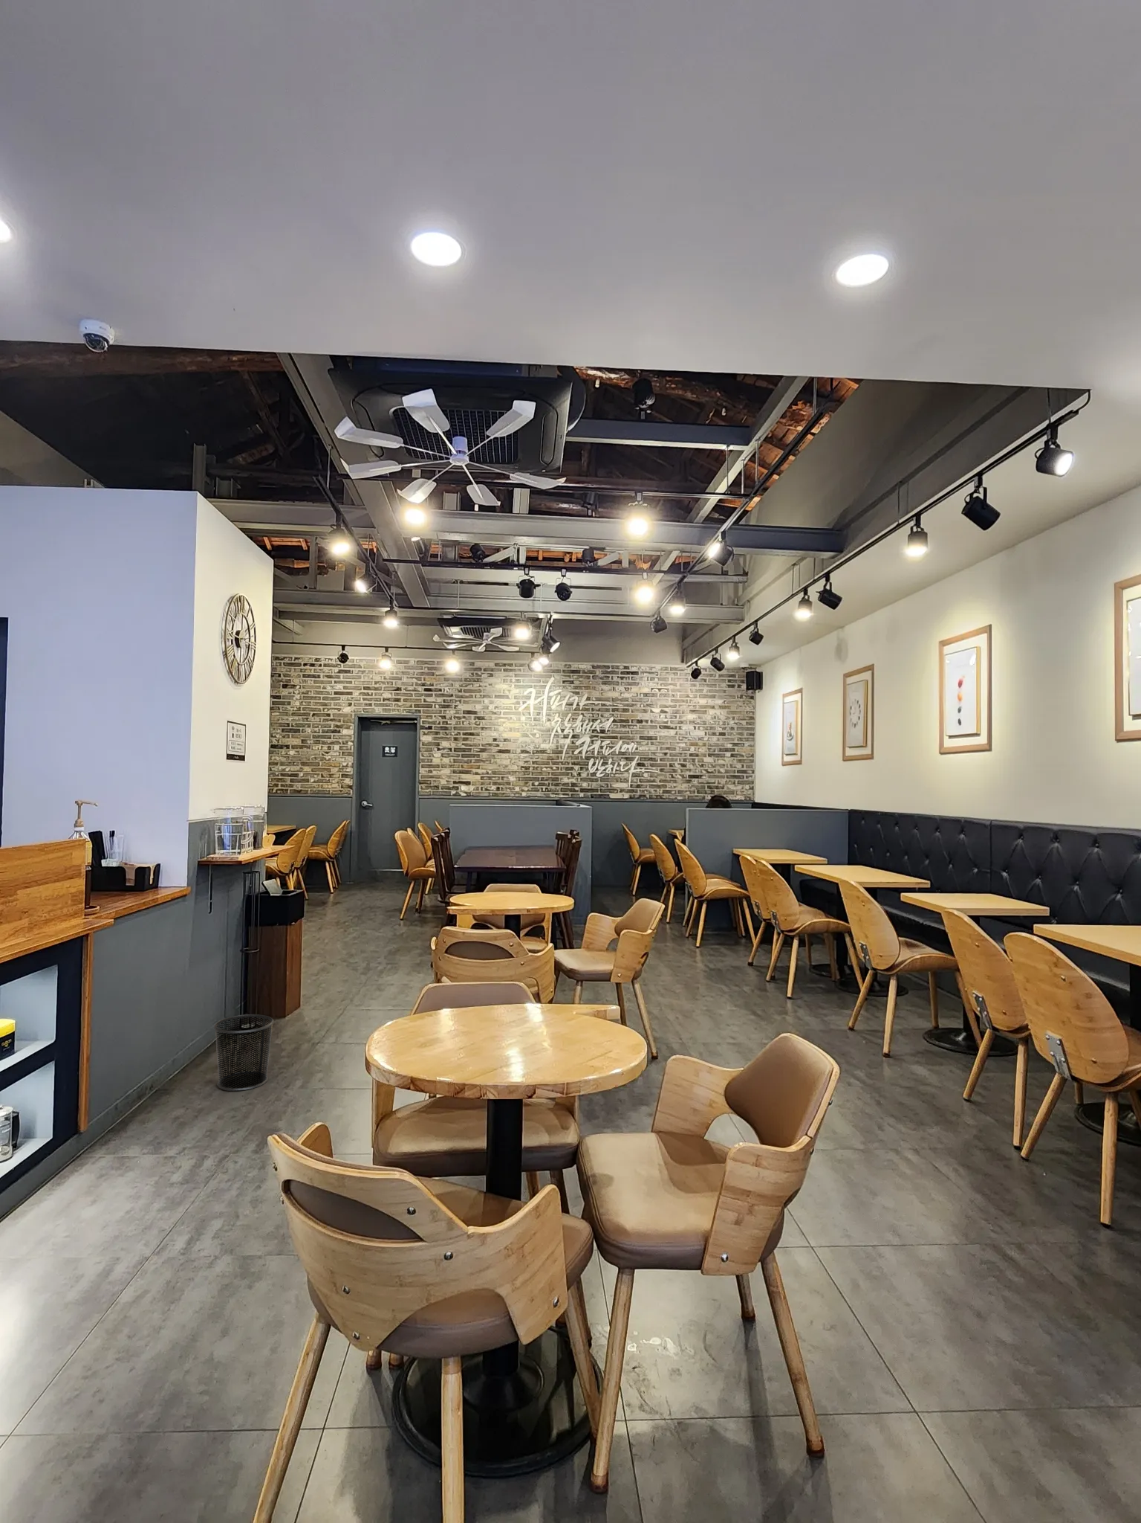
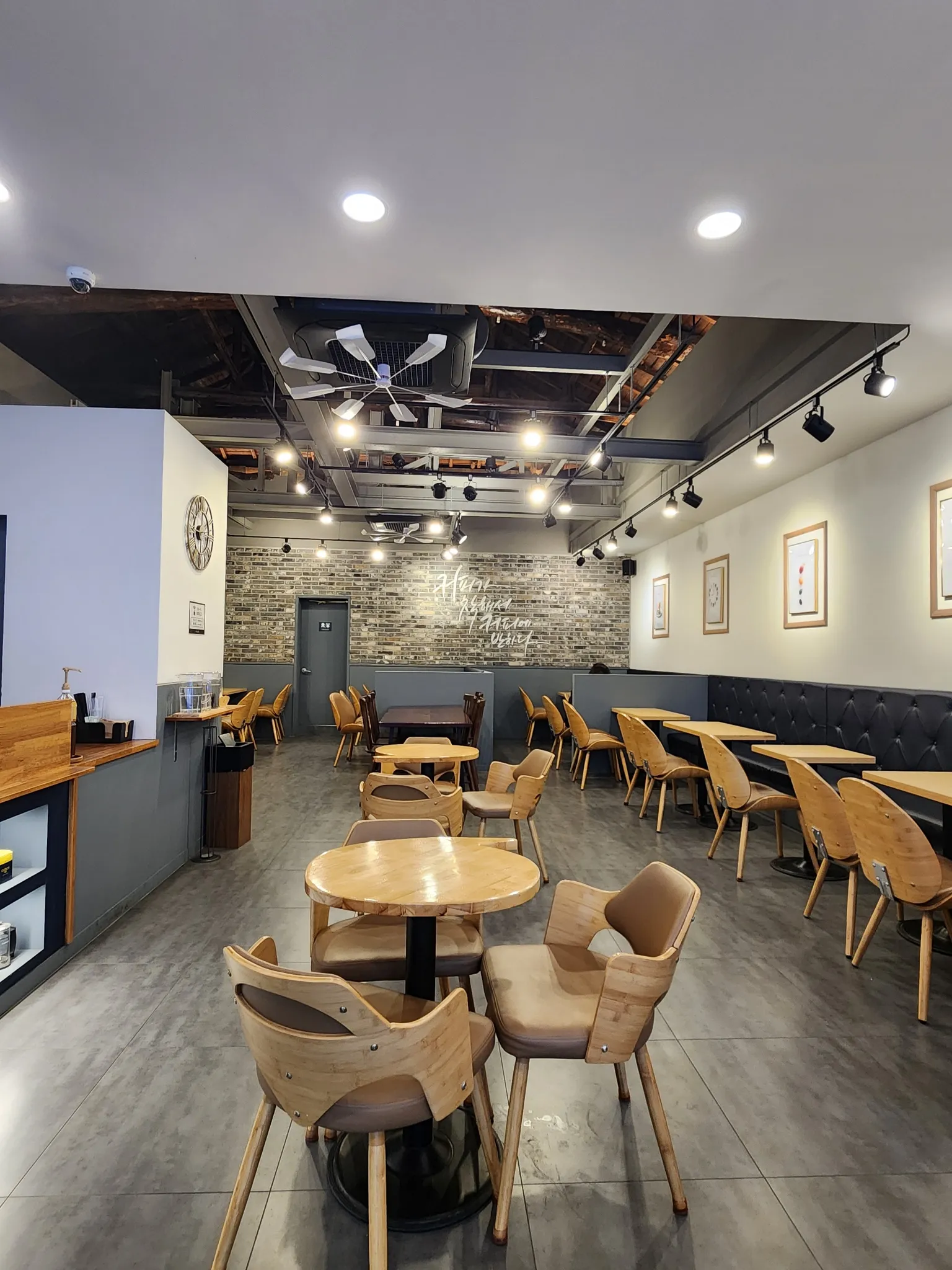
- waste bin (243, 1052)
